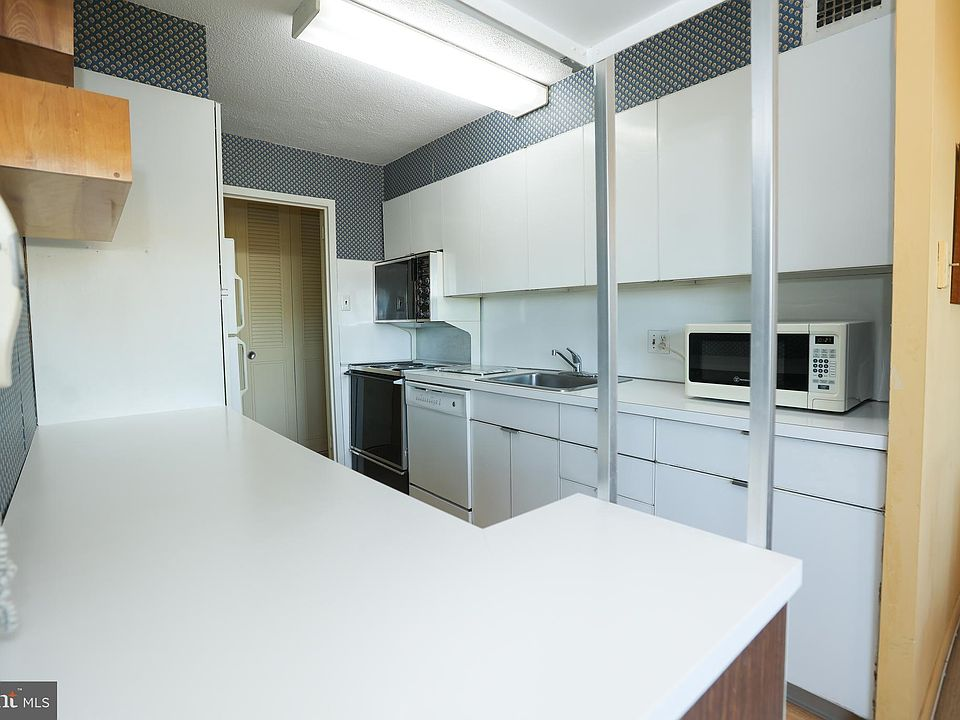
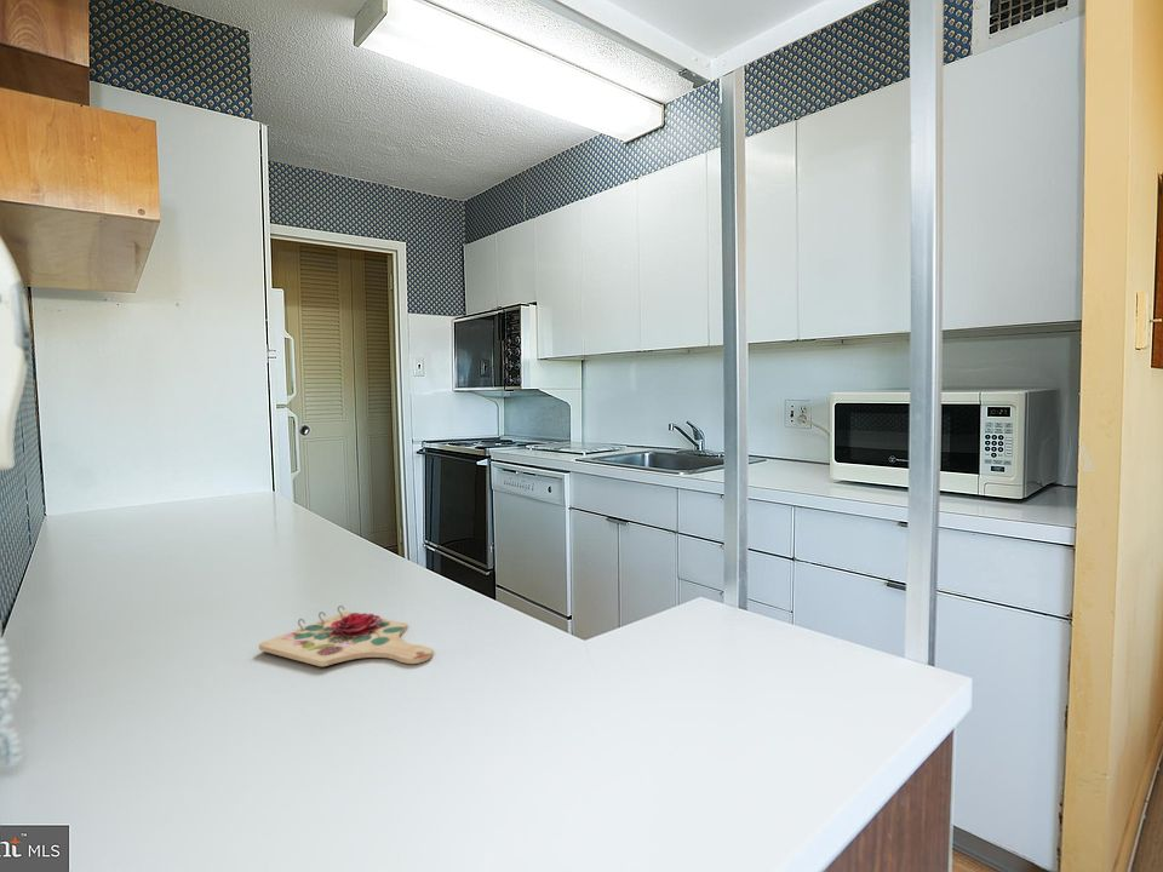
+ cutting board (362, 635)
